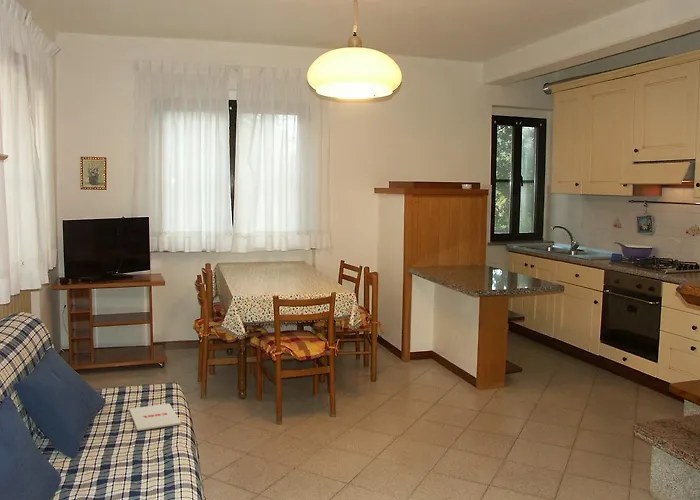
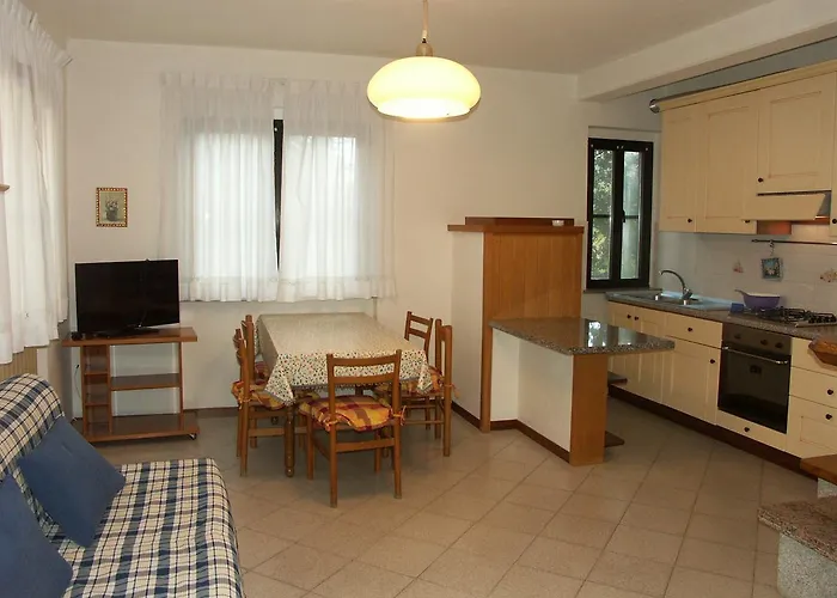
- magazine (154, 416)
